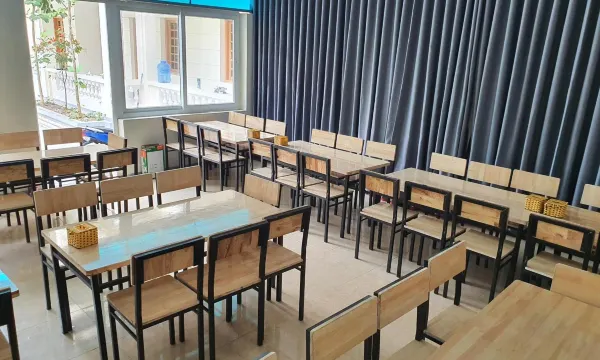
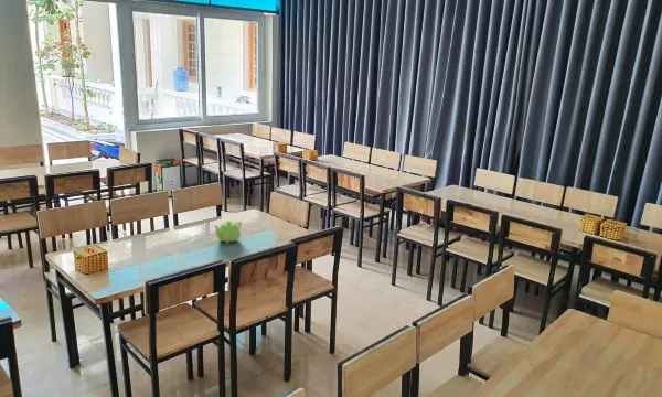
+ teapot (227, 230)
